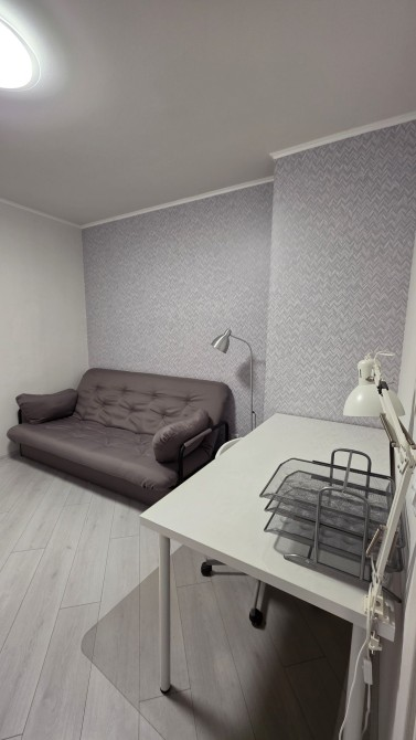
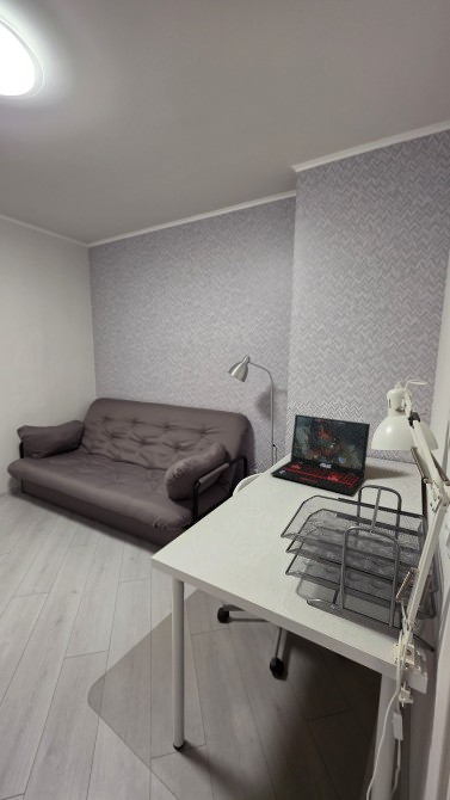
+ laptop (319, 450)
